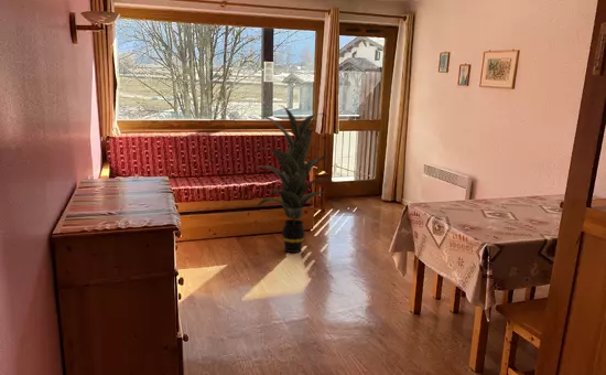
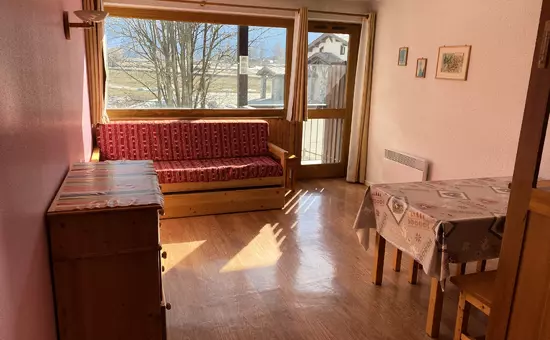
- indoor plant (289, 179)
